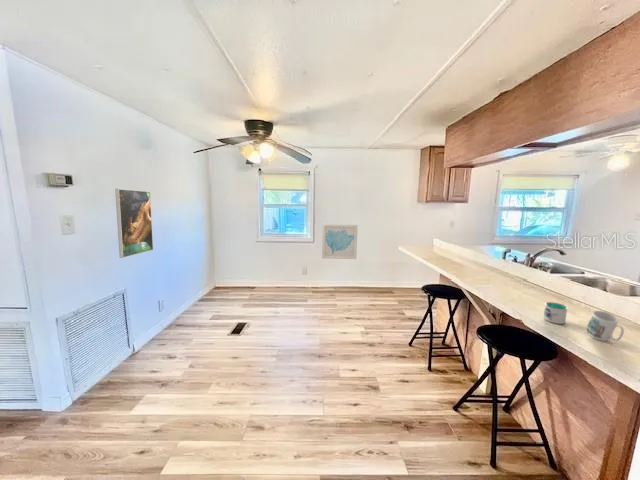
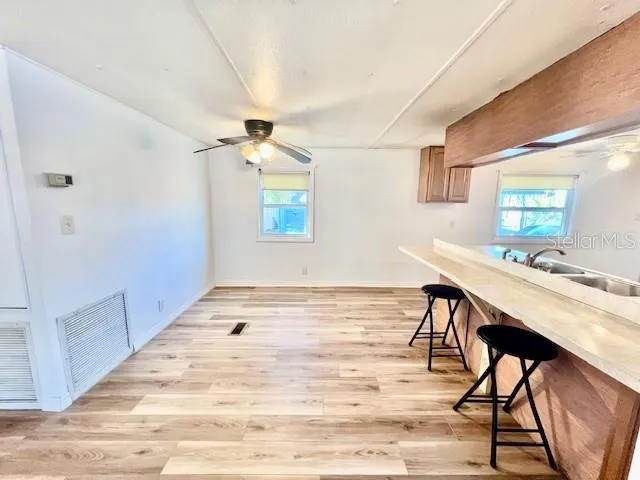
- wall art (339, 241)
- mug (553, 312)
- mug (605, 326)
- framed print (136, 222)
